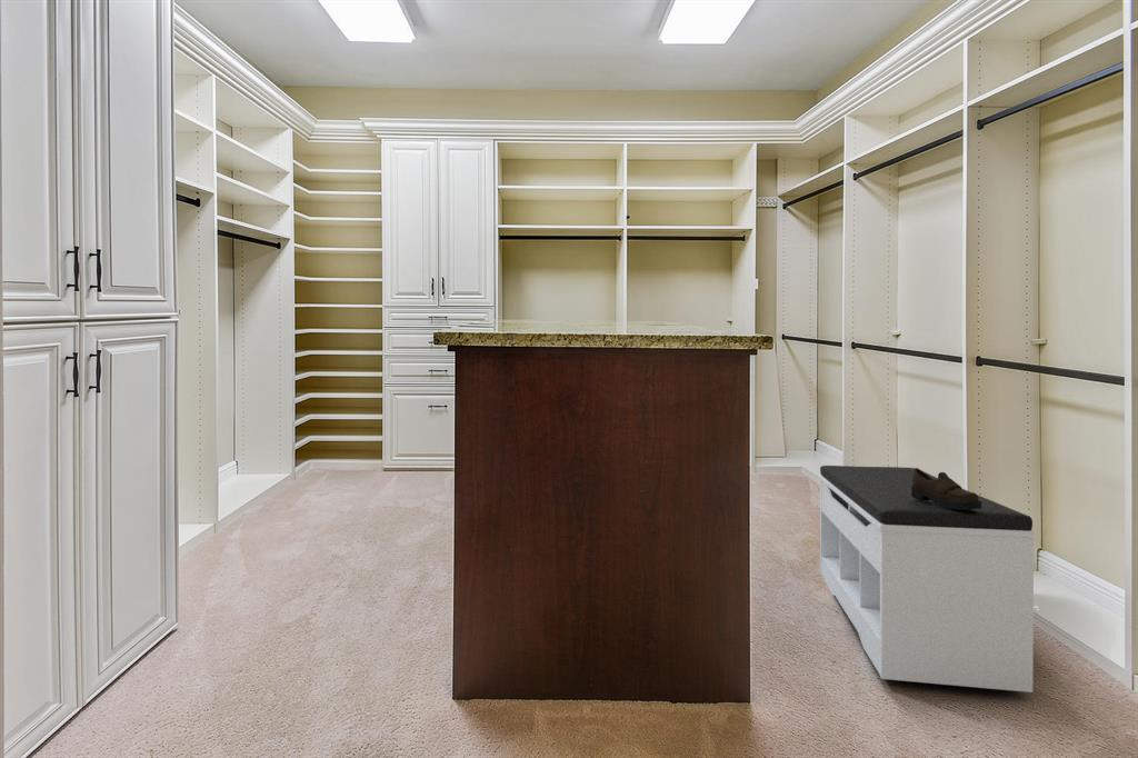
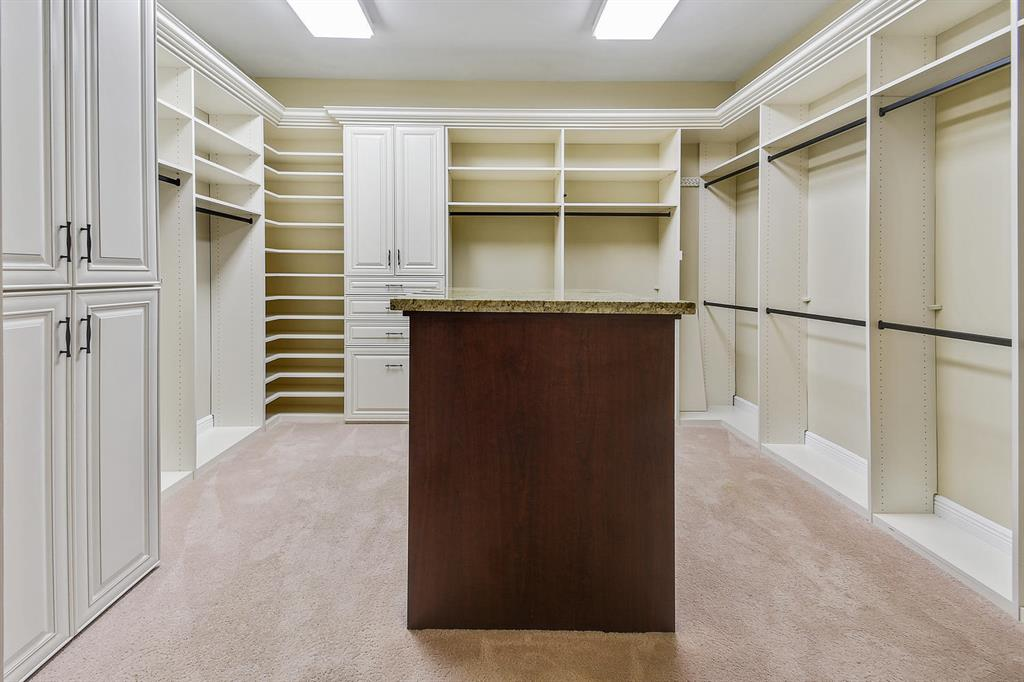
- shoe (944, 488)
- bench (902, 553)
